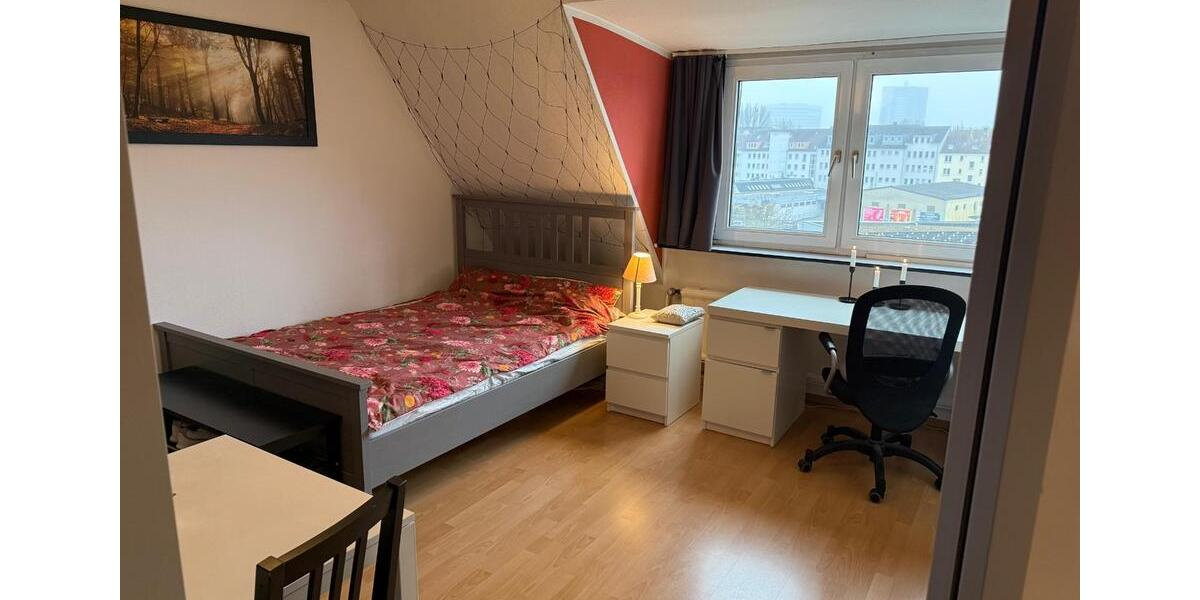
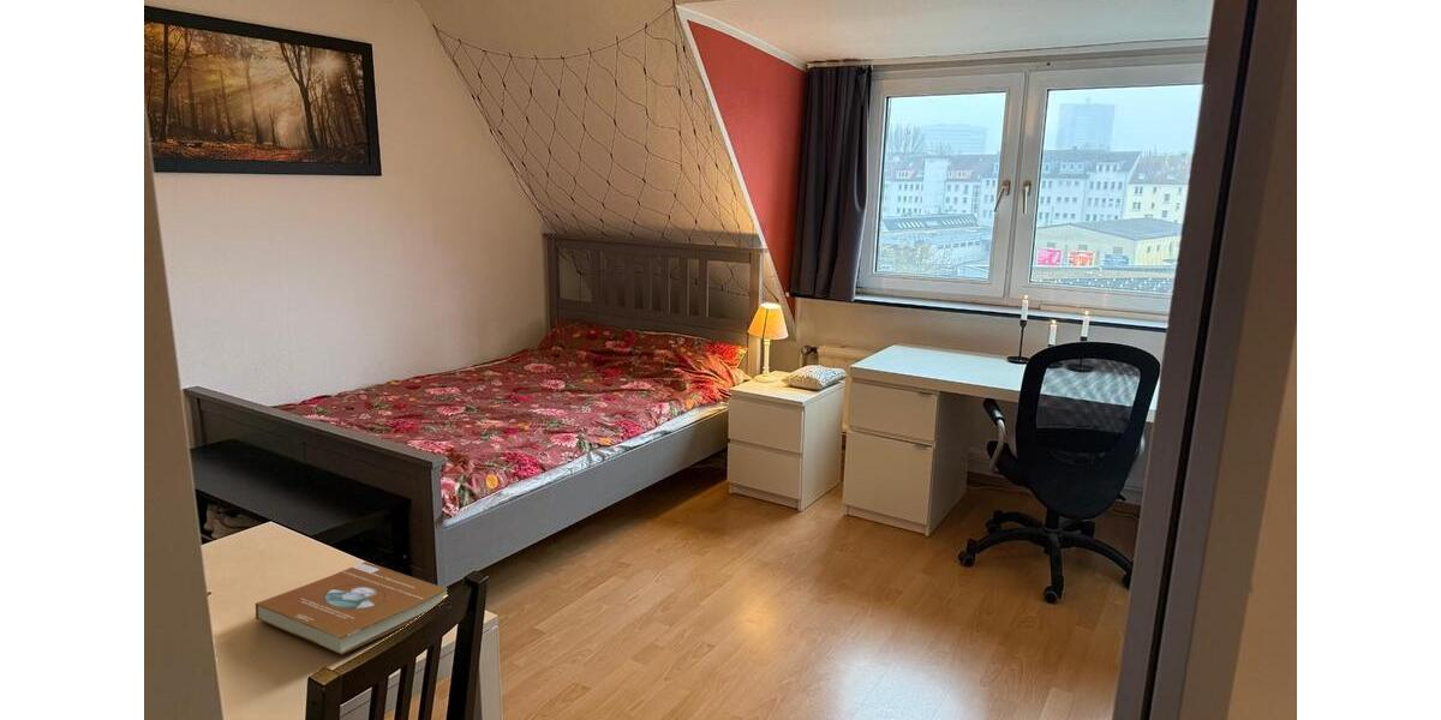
+ book (354, 602)
